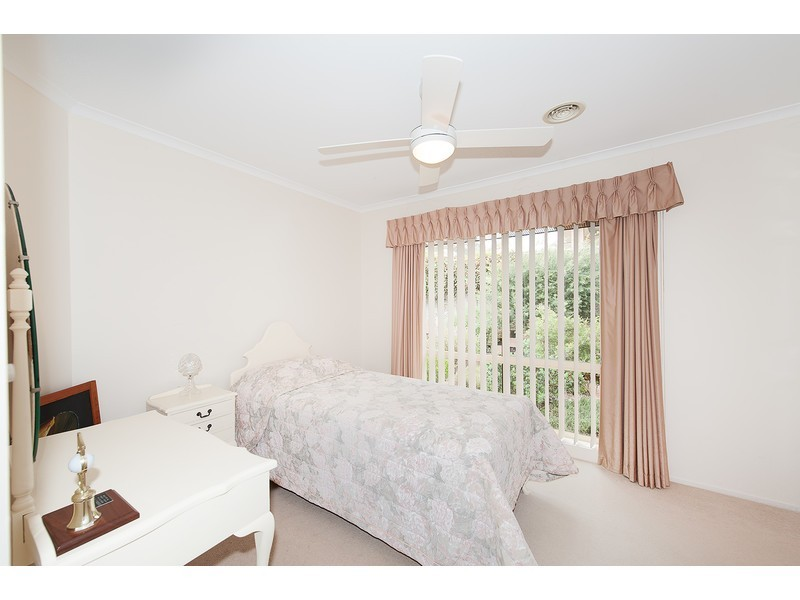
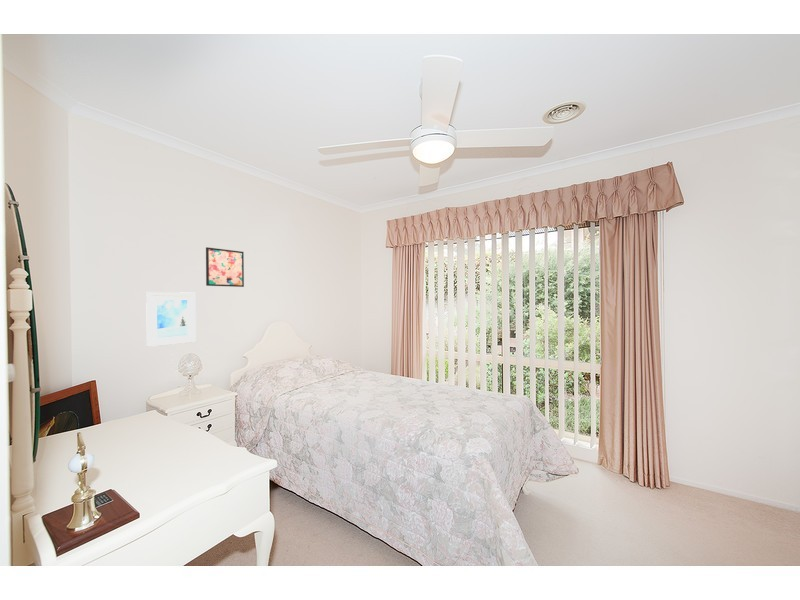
+ wall art (225, 268)
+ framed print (172, 318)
